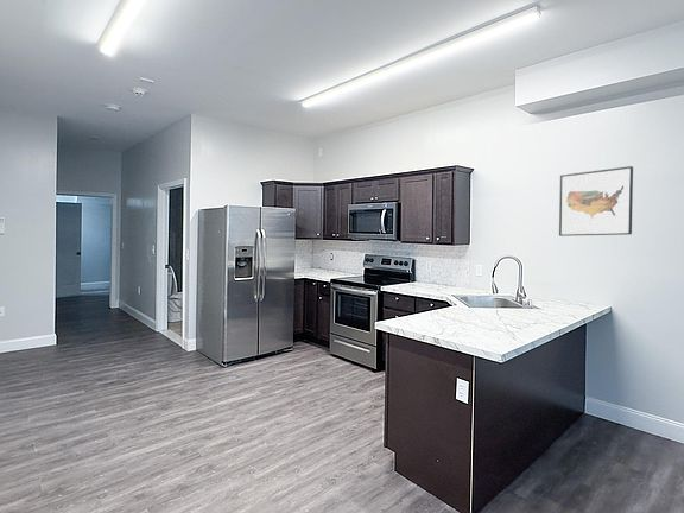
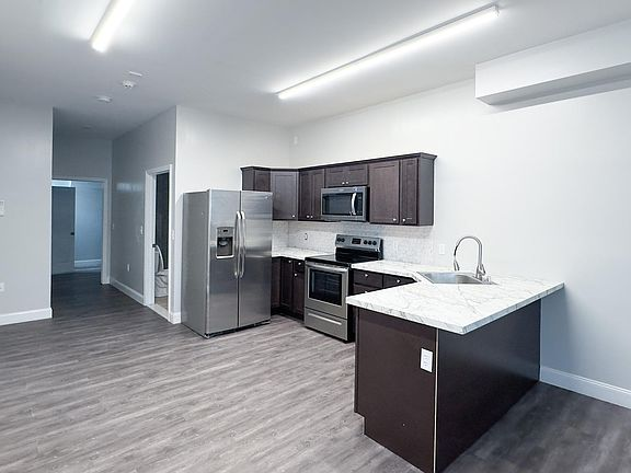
- wall art (594, 203)
